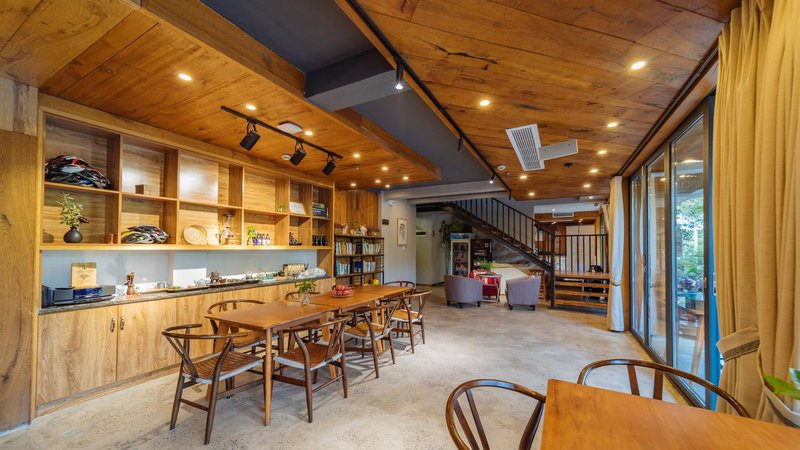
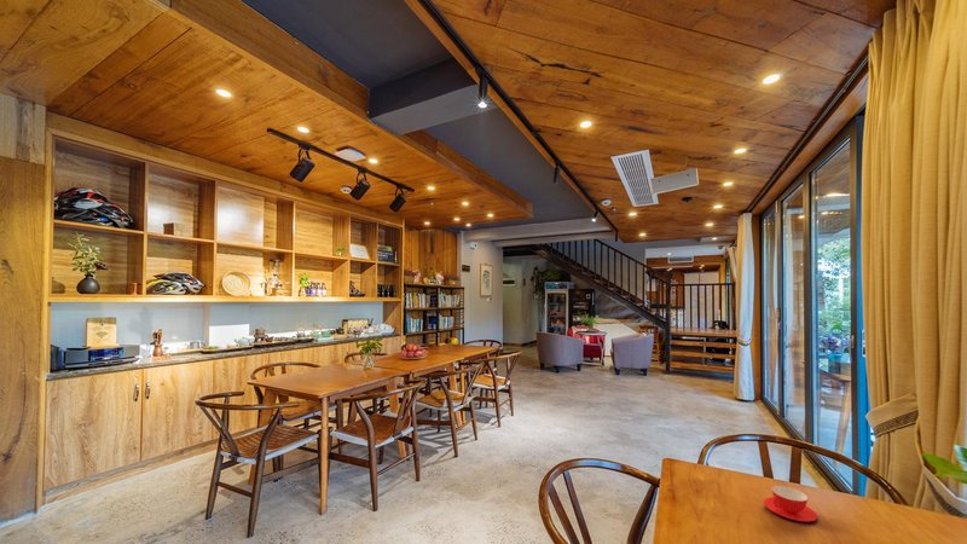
+ teacup (789, 502)
